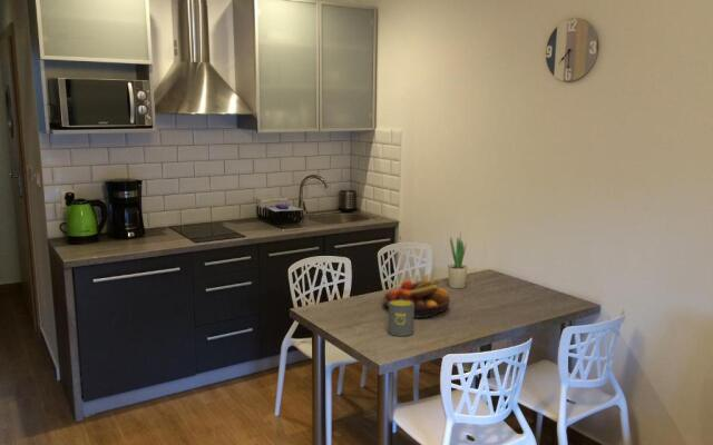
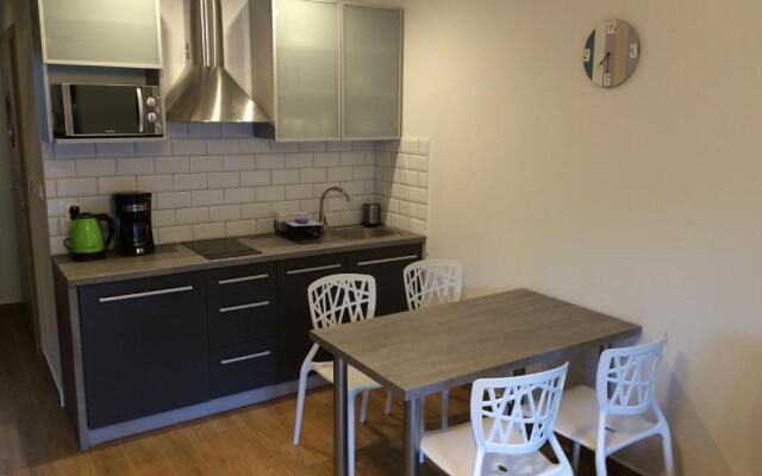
- potted plant (457, 257)
- fruit bowl (416, 294)
- mug (400, 316)
